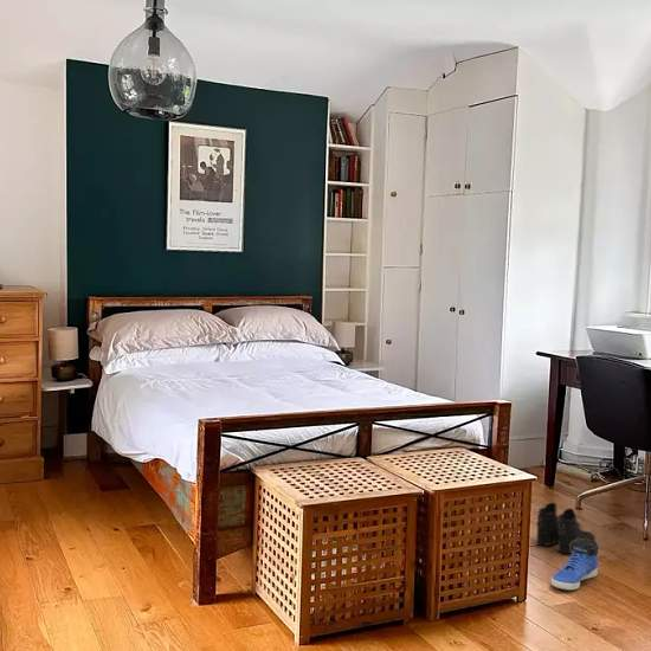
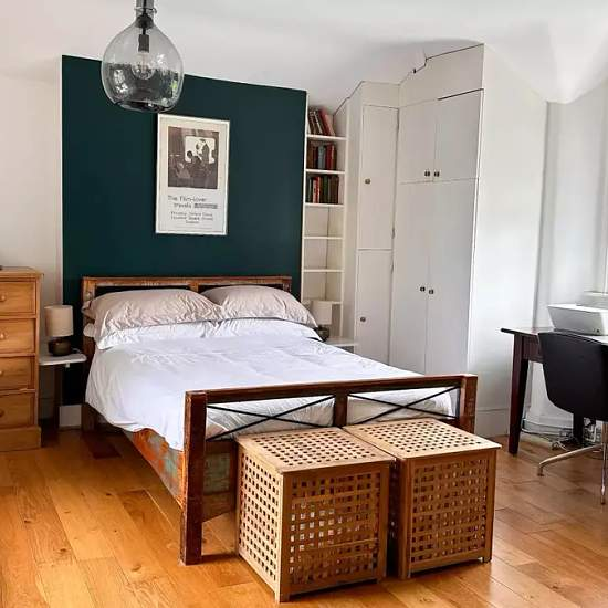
- sneaker (575, 561)
- boots (566, 524)
